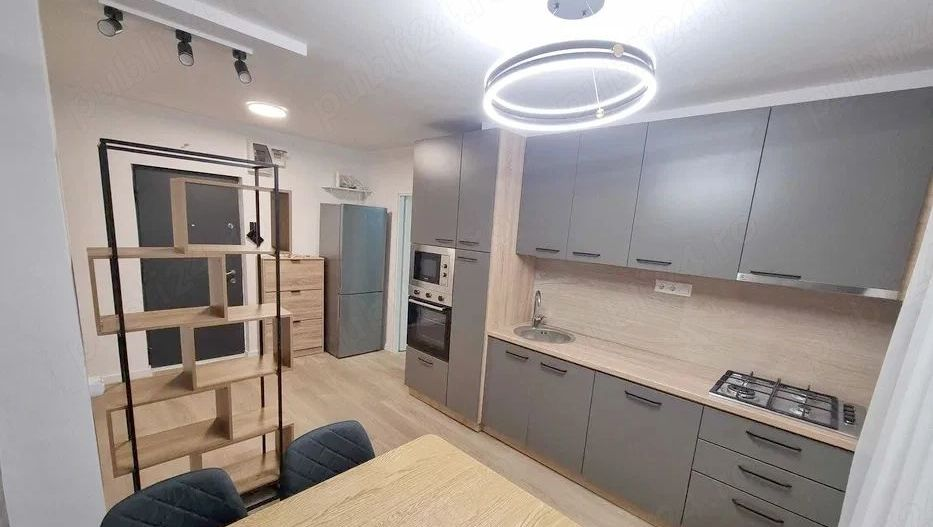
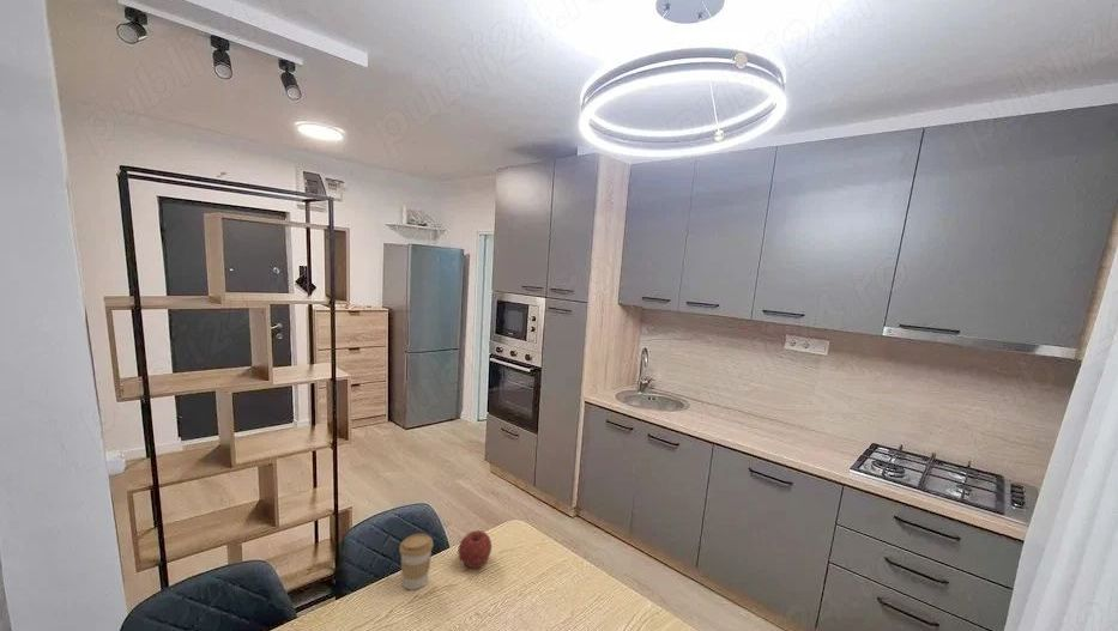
+ fruit (476, 546)
+ coffee cup (416, 559)
